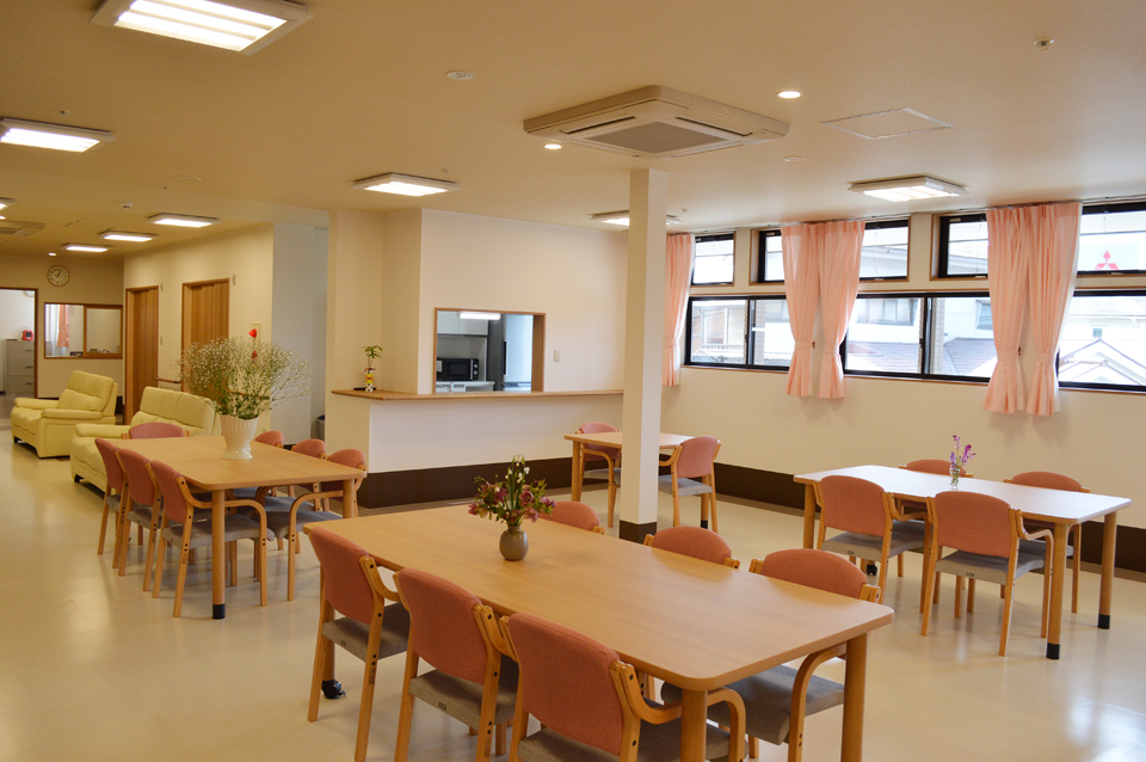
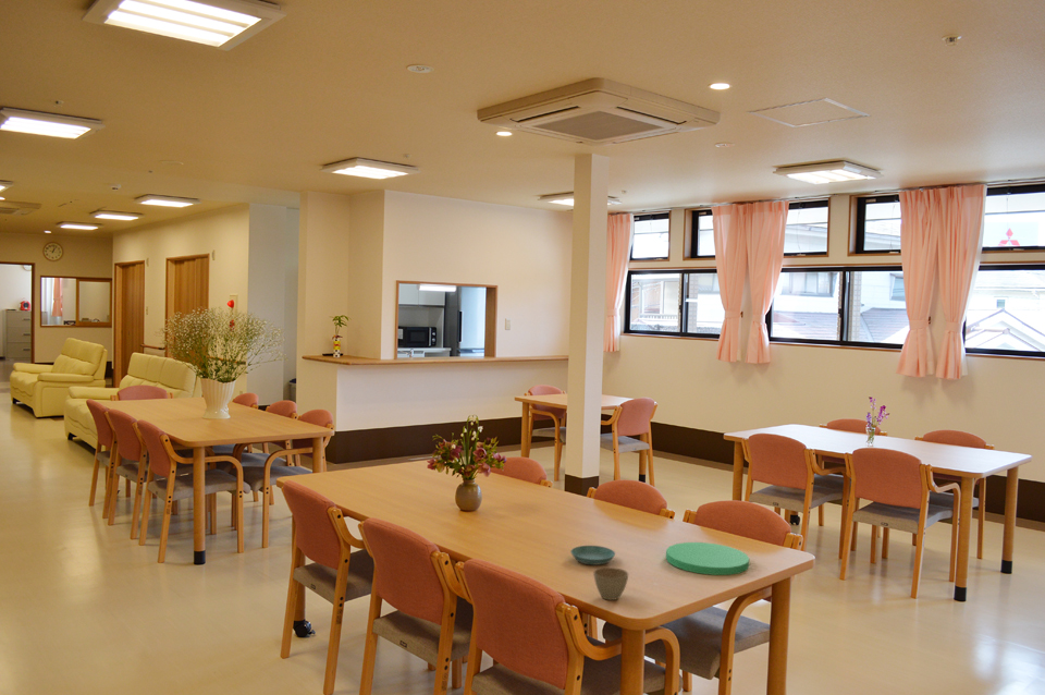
+ flower pot (610, 584)
+ saucer (592, 556)
+ plate (706, 558)
